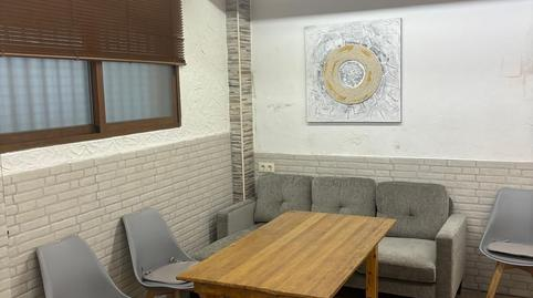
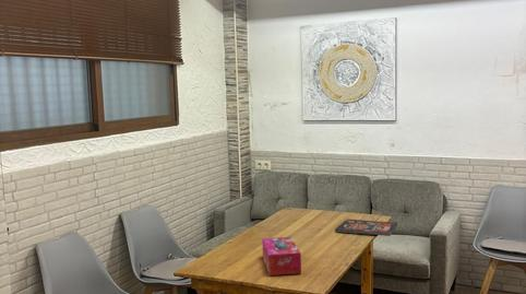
+ board game (366, 226)
+ tissue box (280, 255)
